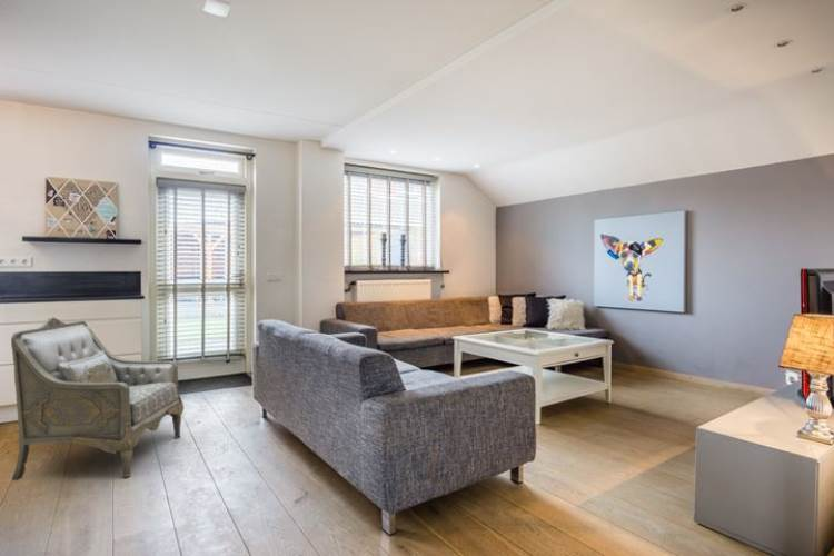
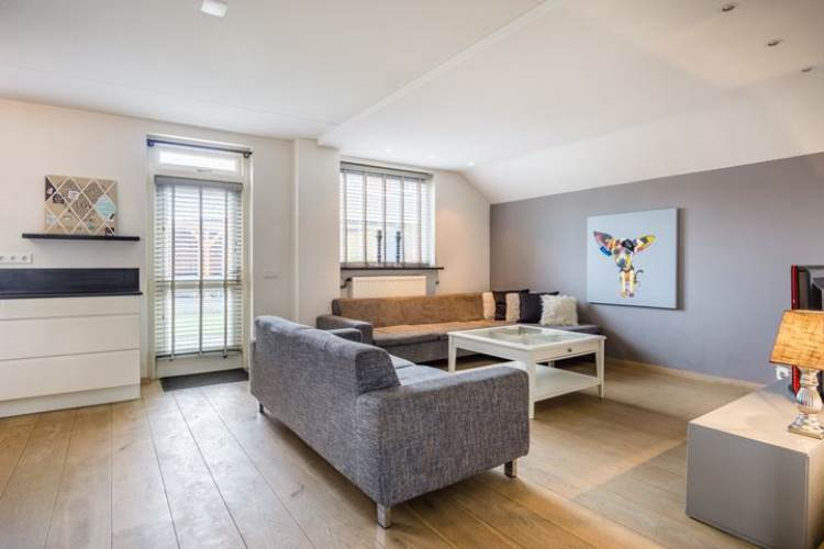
- armchair (106, 387)
